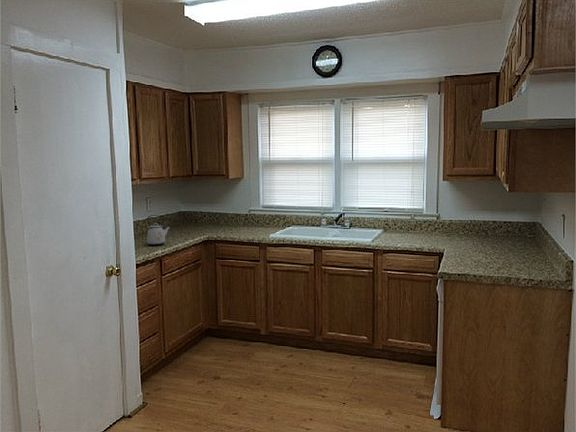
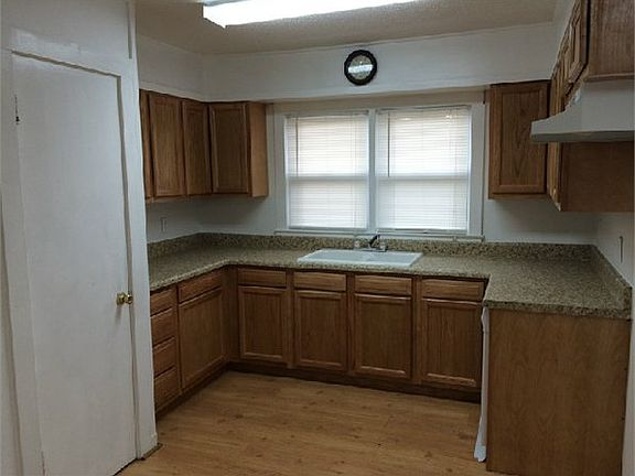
- kettle (158, 229)
